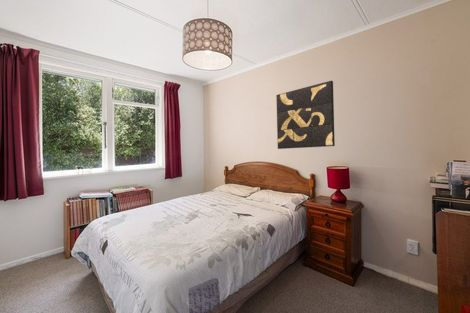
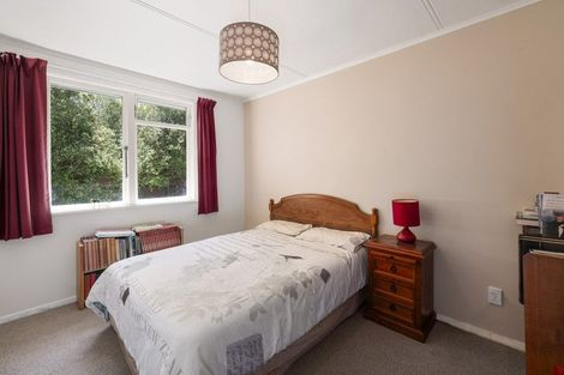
- wall art (302, 118)
